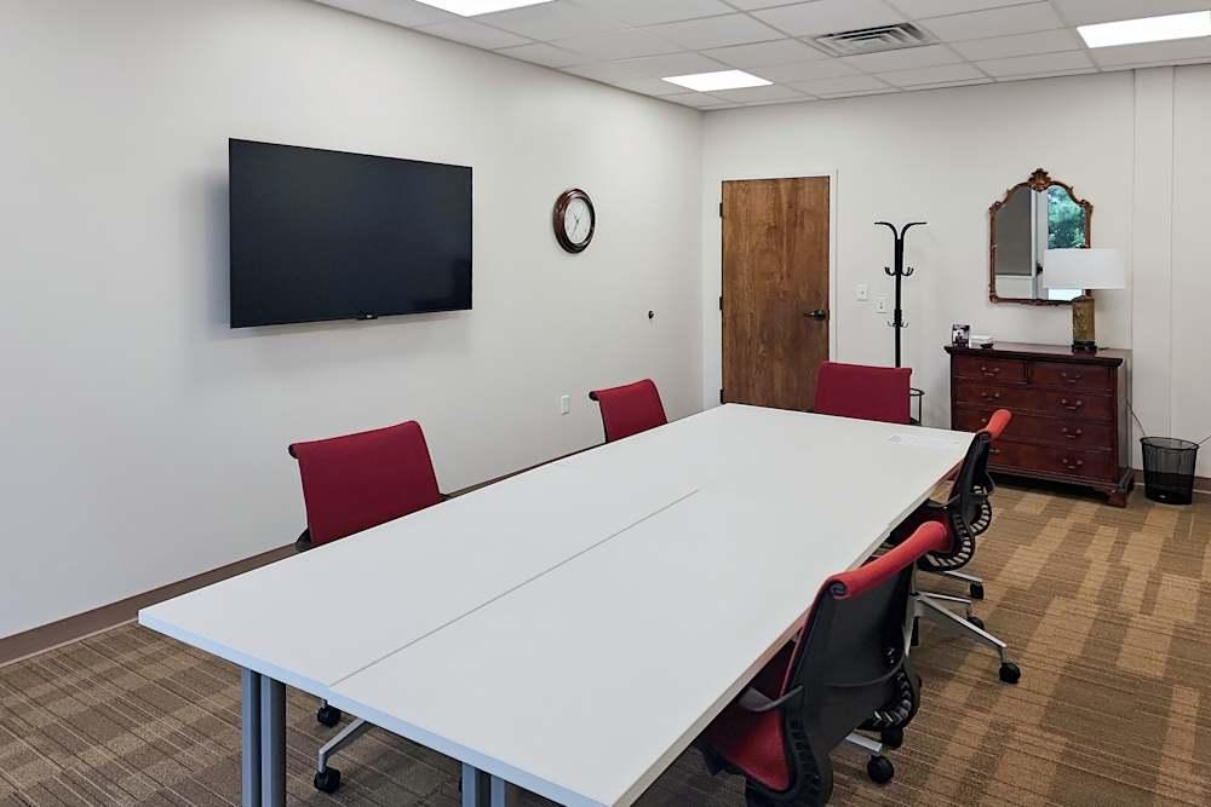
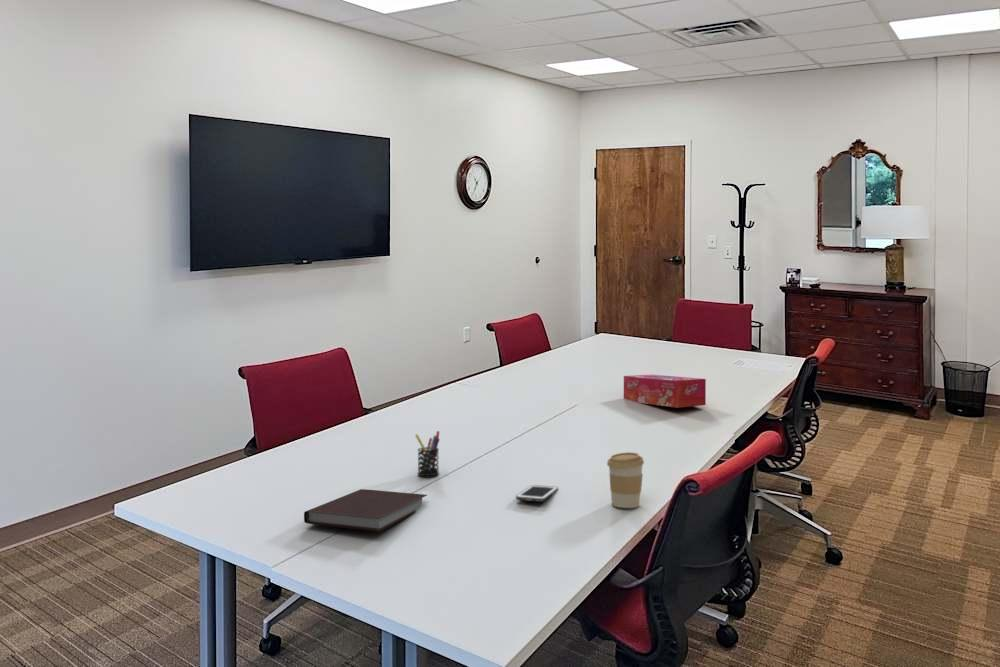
+ cell phone (537, 493)
+ coffee cup (625, 479)
+ notebook (368, 508)
+ pen holder (430, 452)
+ tissue box (663, 390)
